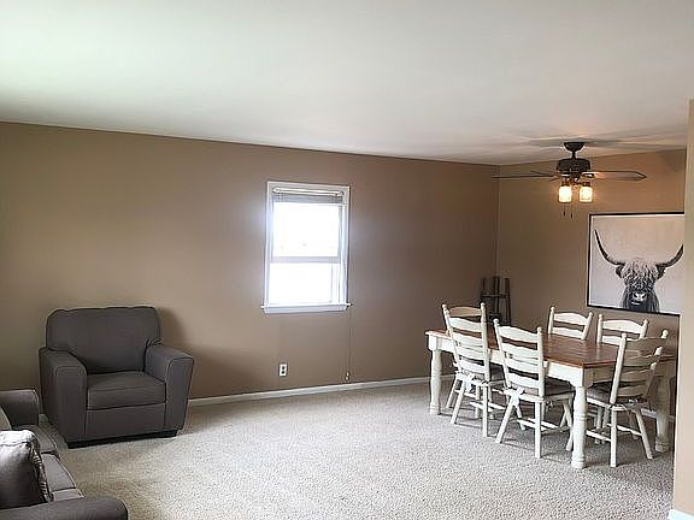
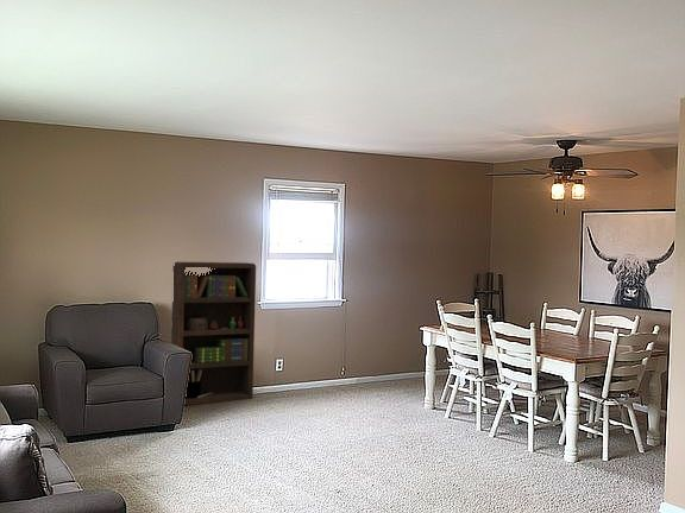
+ bookcase (213, 331)
